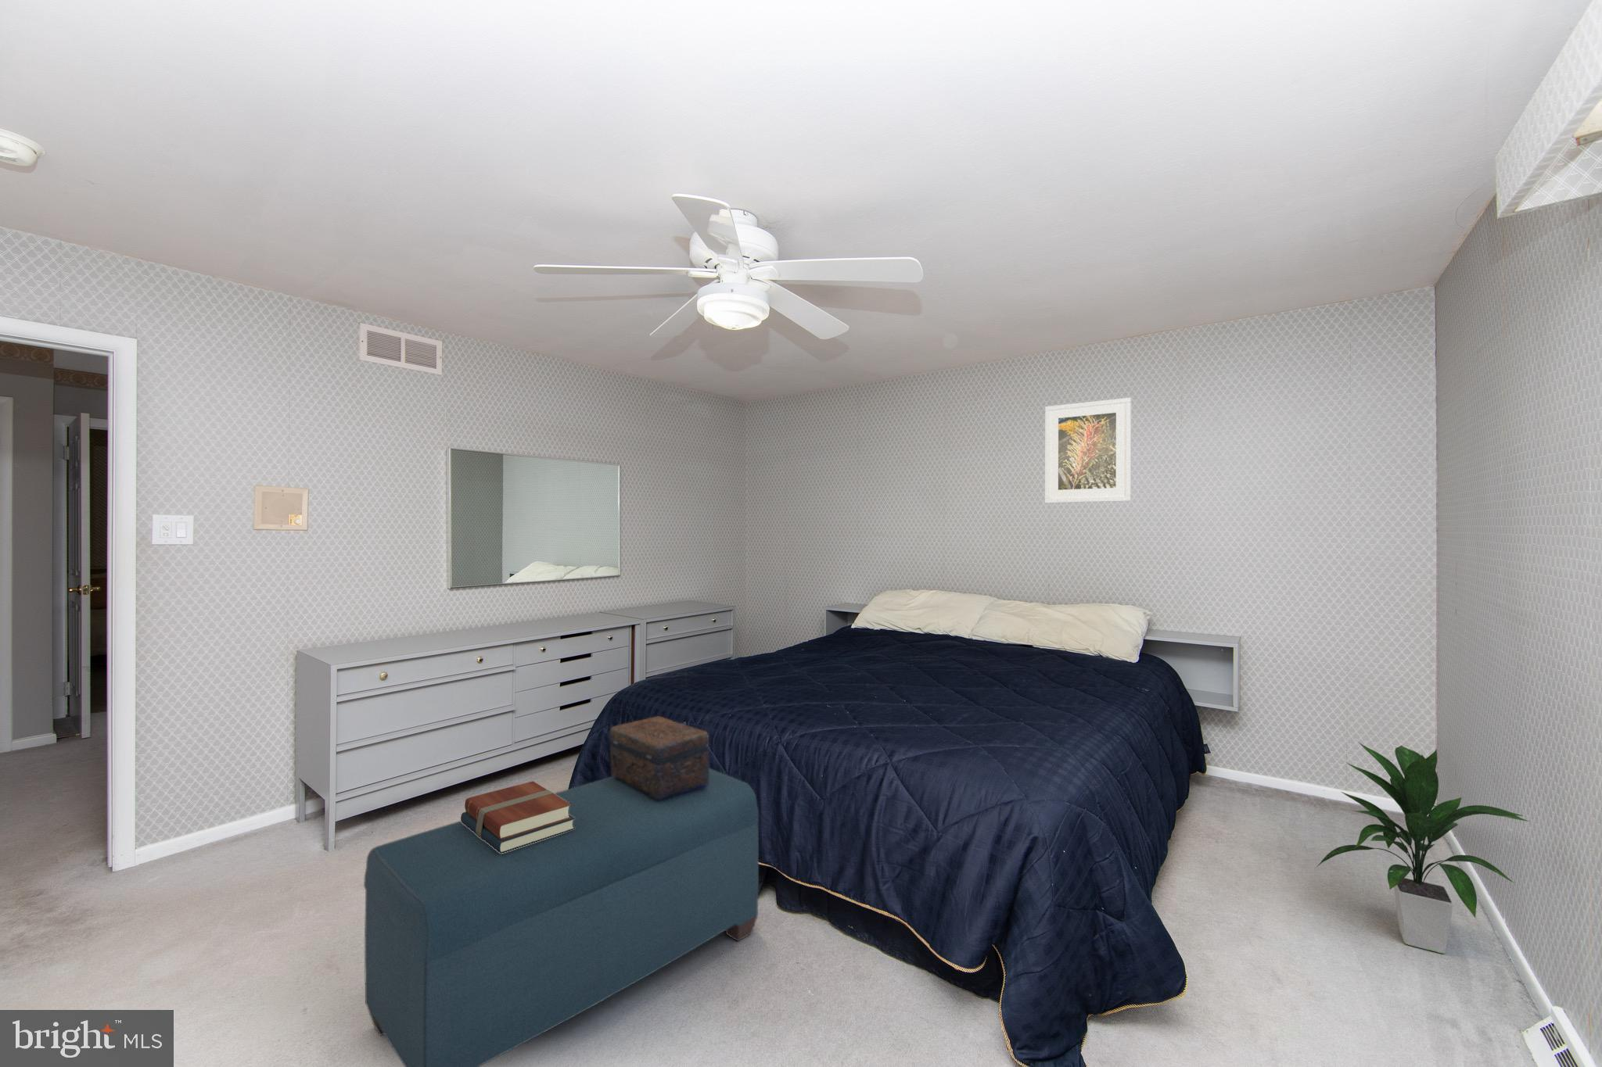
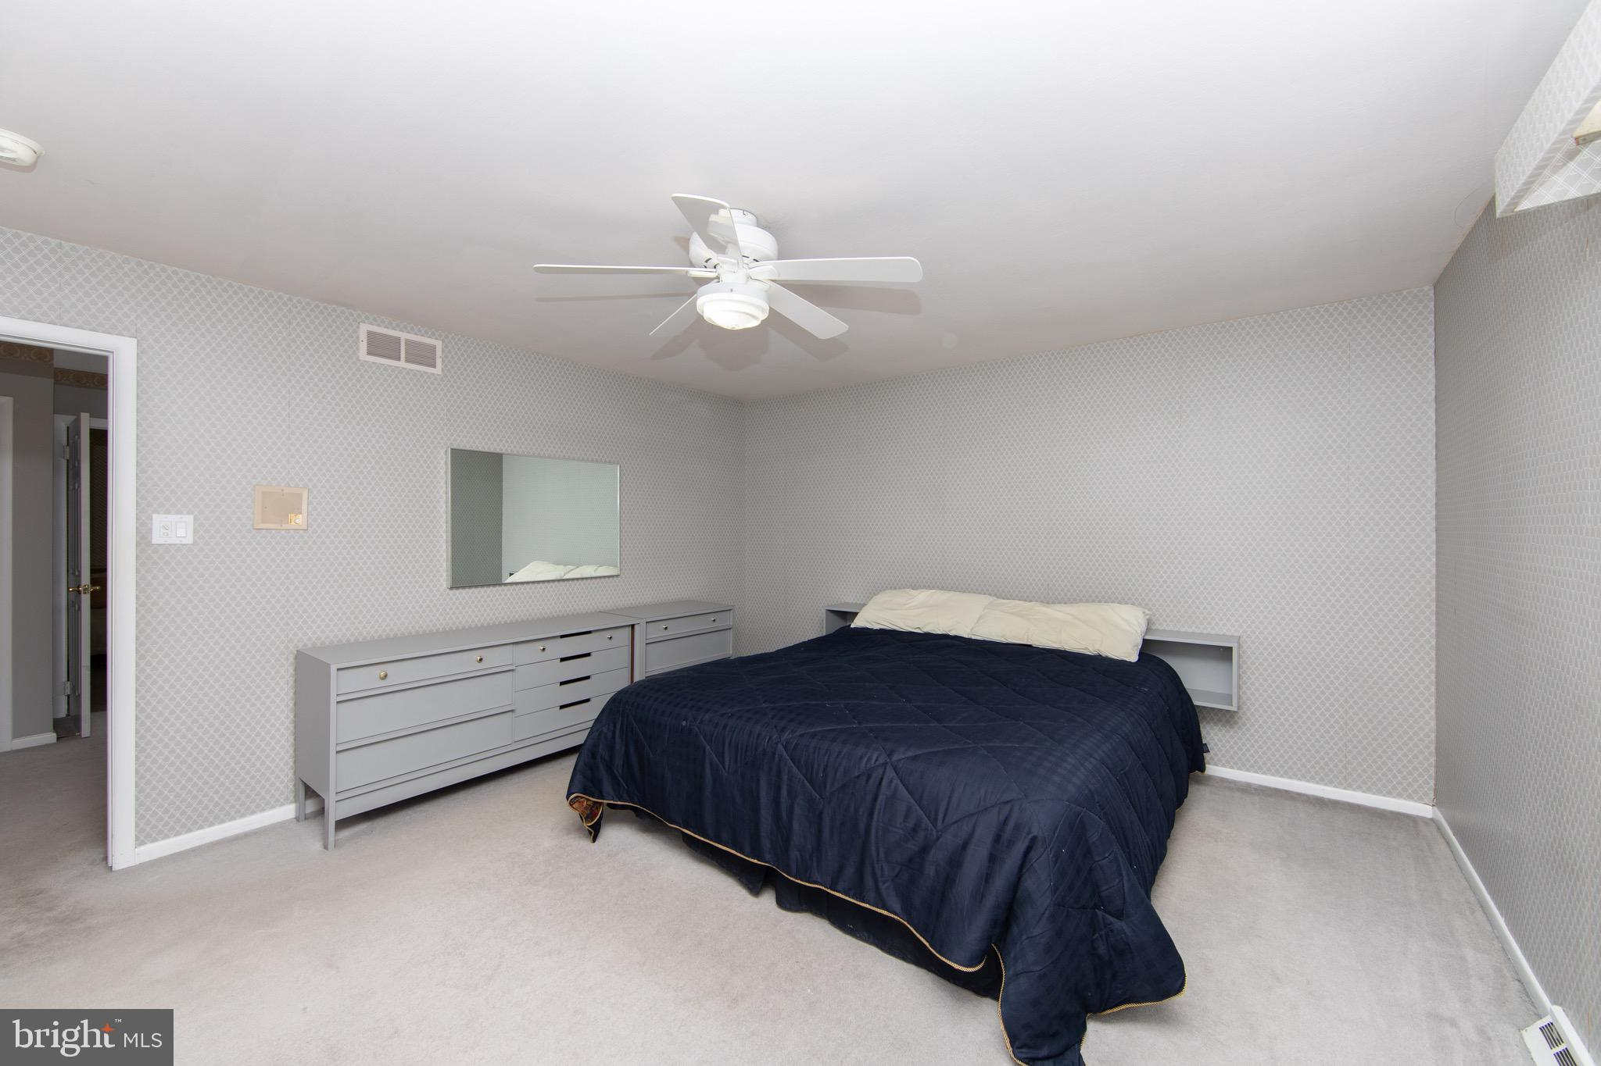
- decorative box (659, 754)
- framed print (1086, 451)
- books (517, 813)
- indoor plant (1413, 838)
- bench (582, 892)
